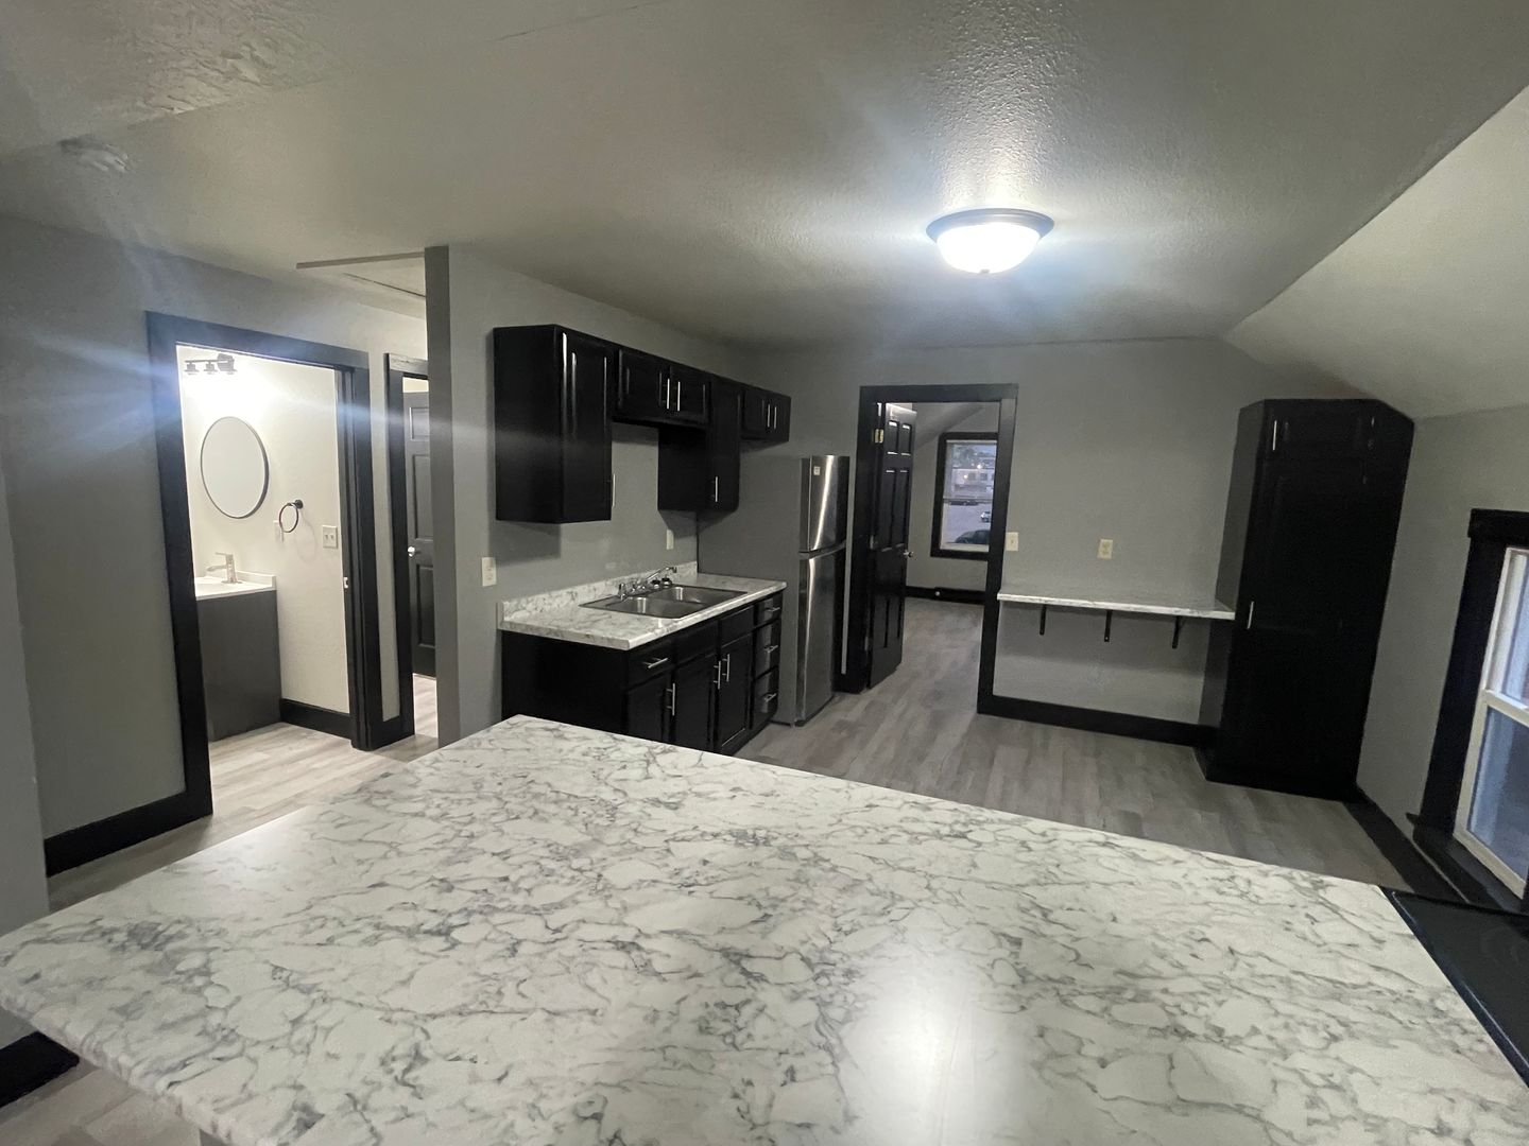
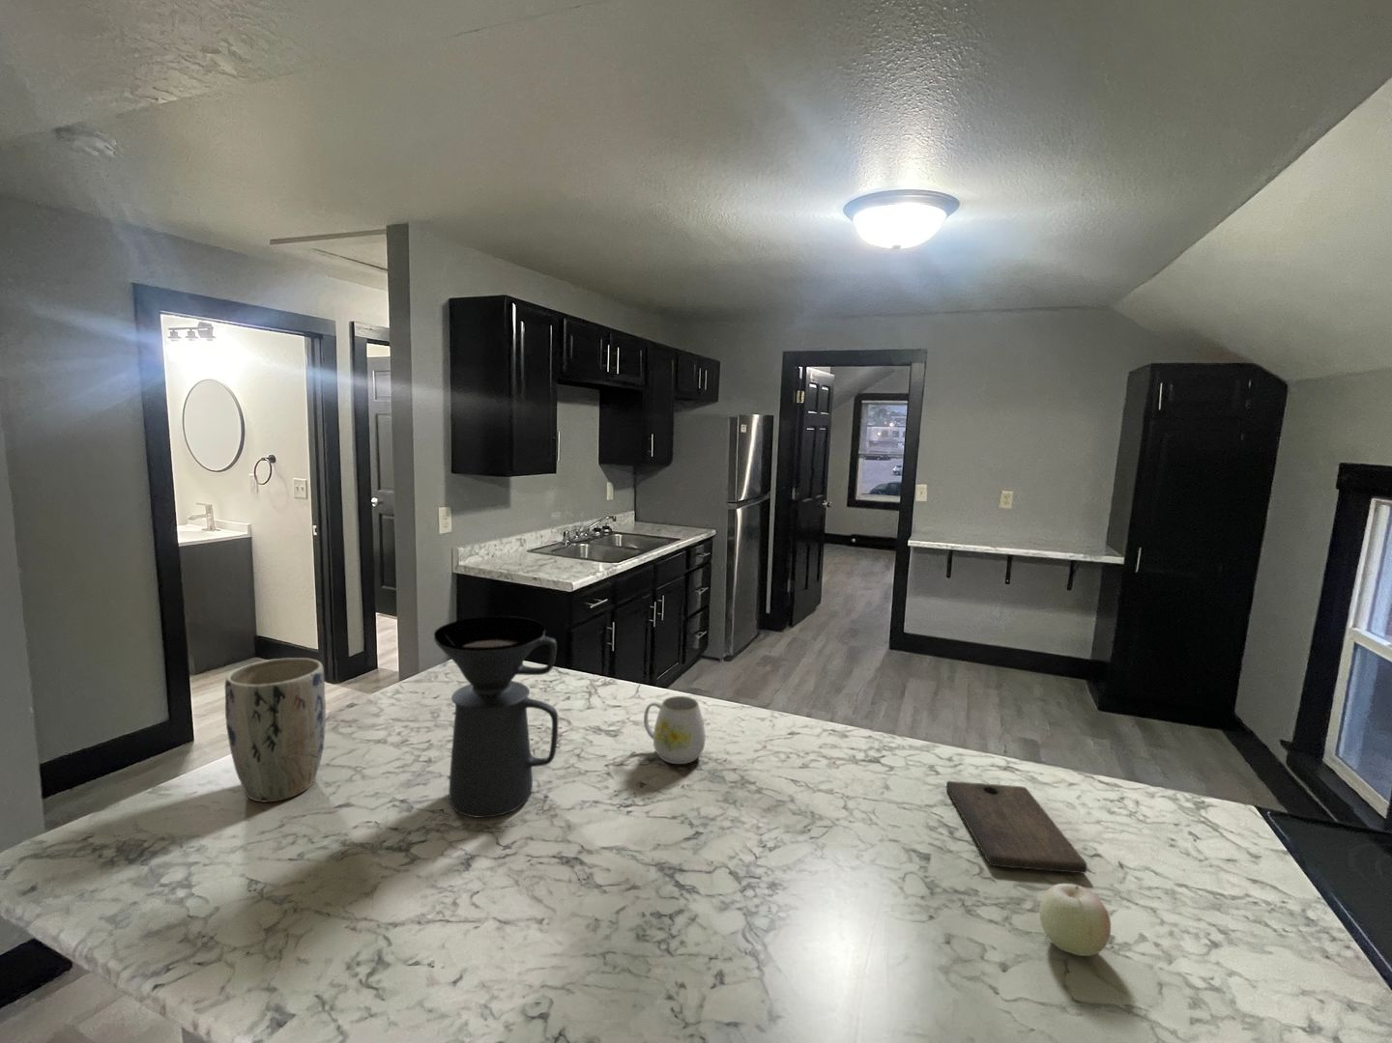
+ cutting board (1009, 822)
+ plant pot (277, 730)
+ fruit (1075, 914)
+ coffee maker (491, 714)
+ mug (673, 727)
